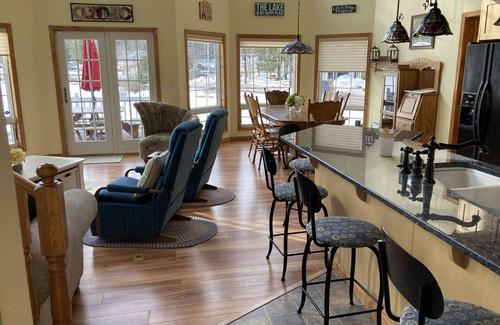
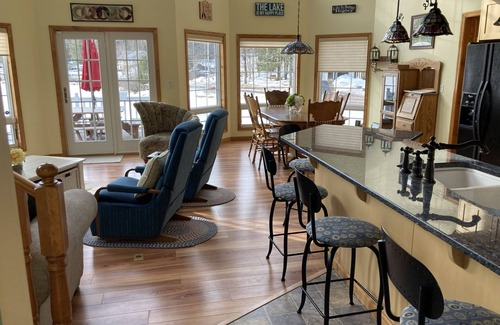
- utensil holder (390, 141)
